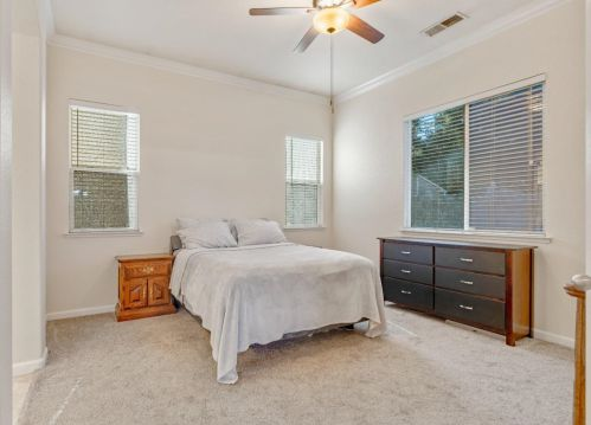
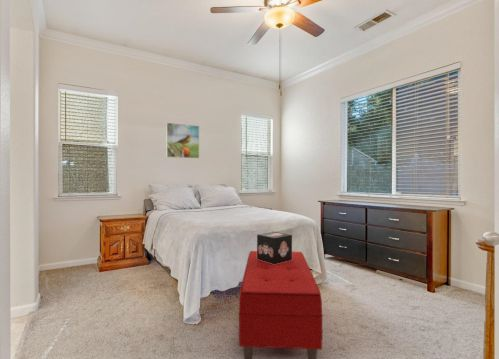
+ bench (277, 298)
+ decorative box (274, 246)
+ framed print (183, 141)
